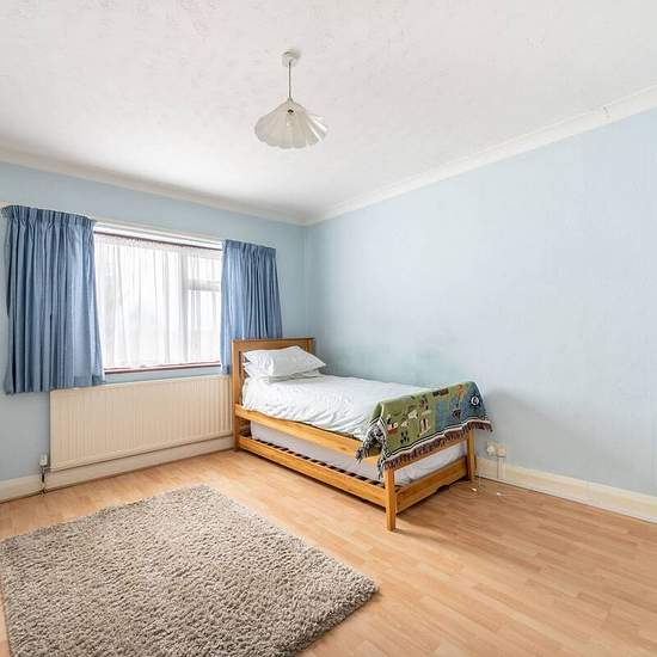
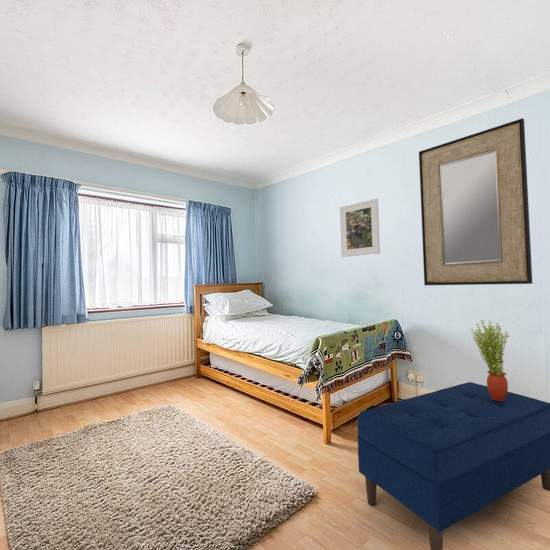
+ bench (459, 451)
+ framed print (358, 229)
+ home mirror (469, 210)
+ potted plant (489, 359)
